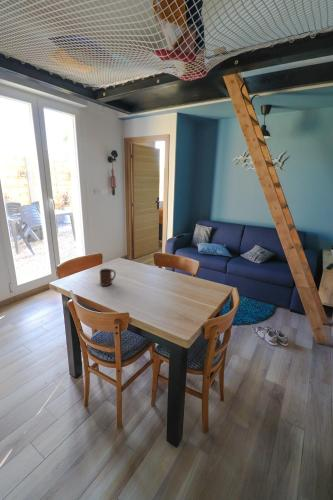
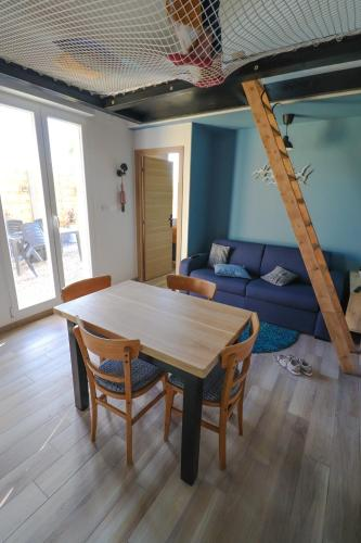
- cup (107, 276)
